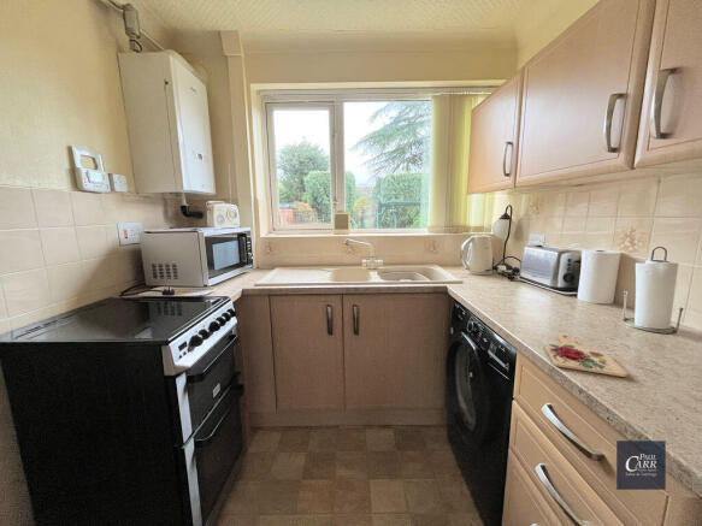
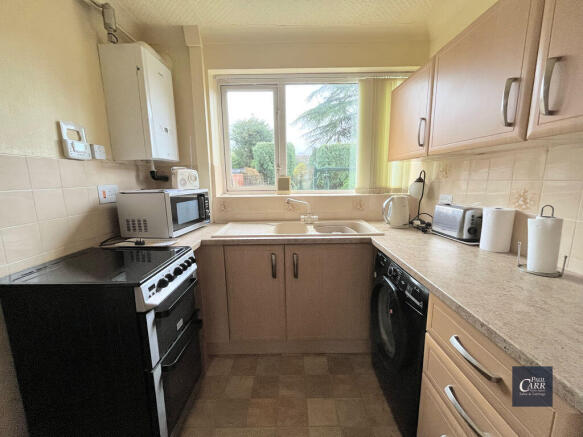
- cutting board (576, 348)
